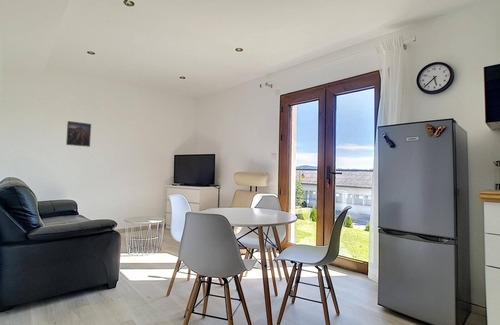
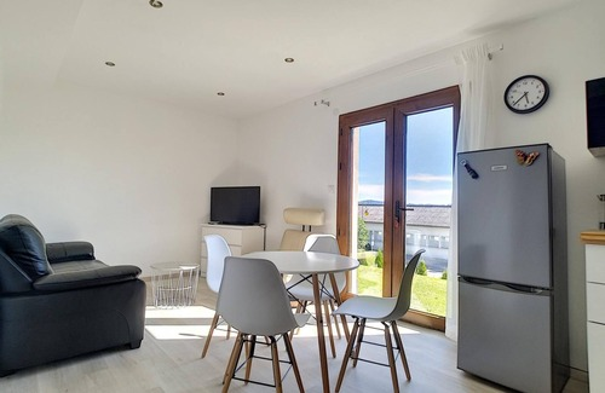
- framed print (79, 134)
